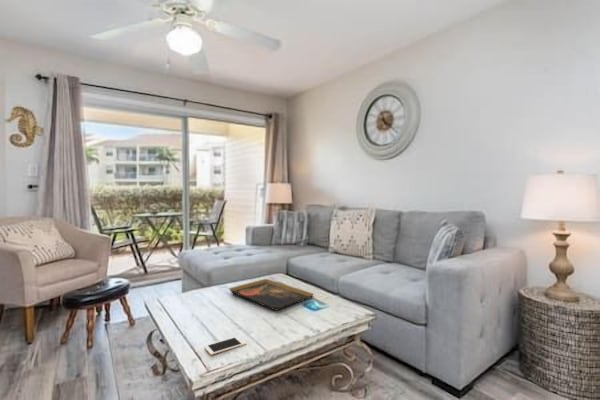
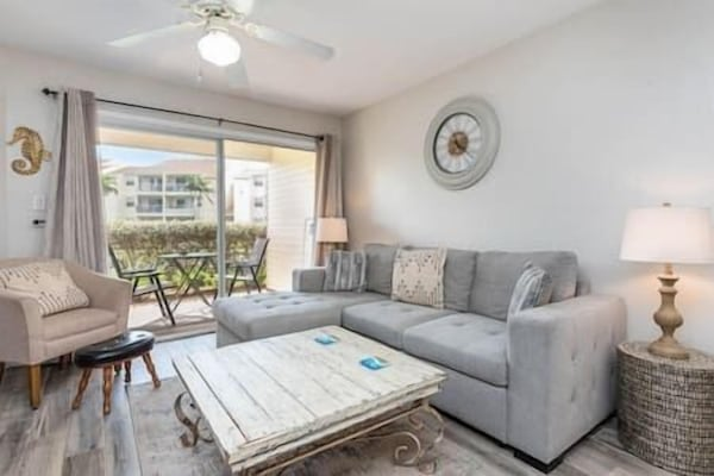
- decorative tray (270, 293)
- cell phone (225, 345)
